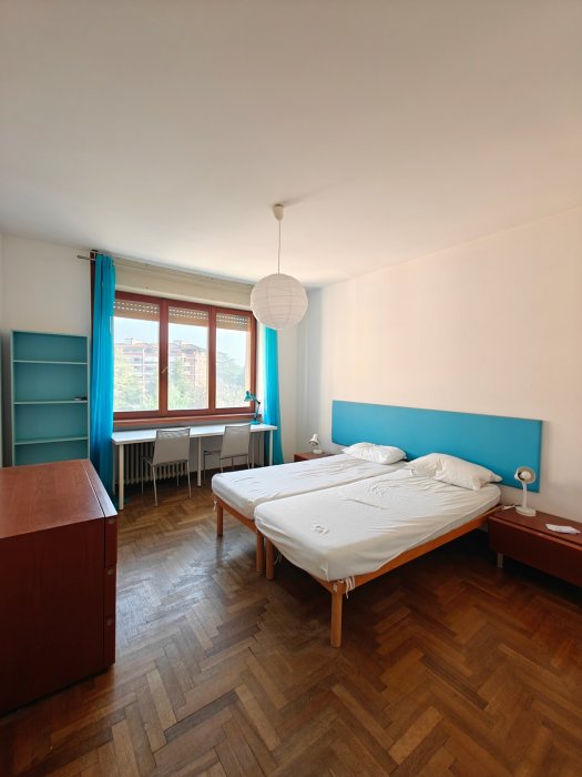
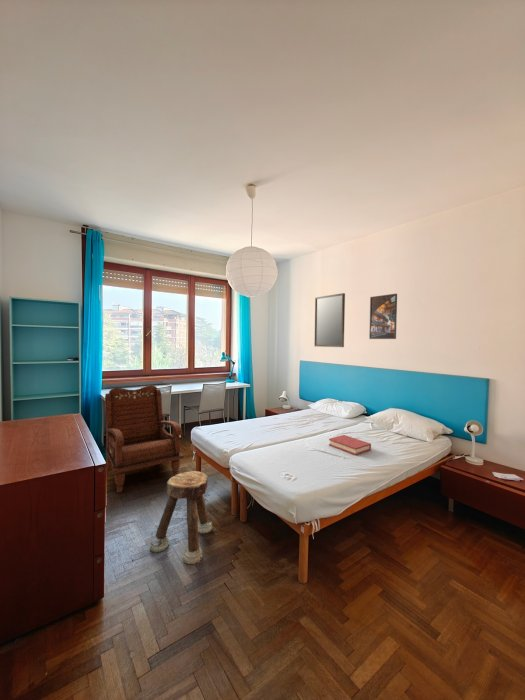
+ armchair (141, 431)
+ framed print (382, 317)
+ stool (187, 508)
+ hardback book (349, 444)
+ home mirror (329, 321)
